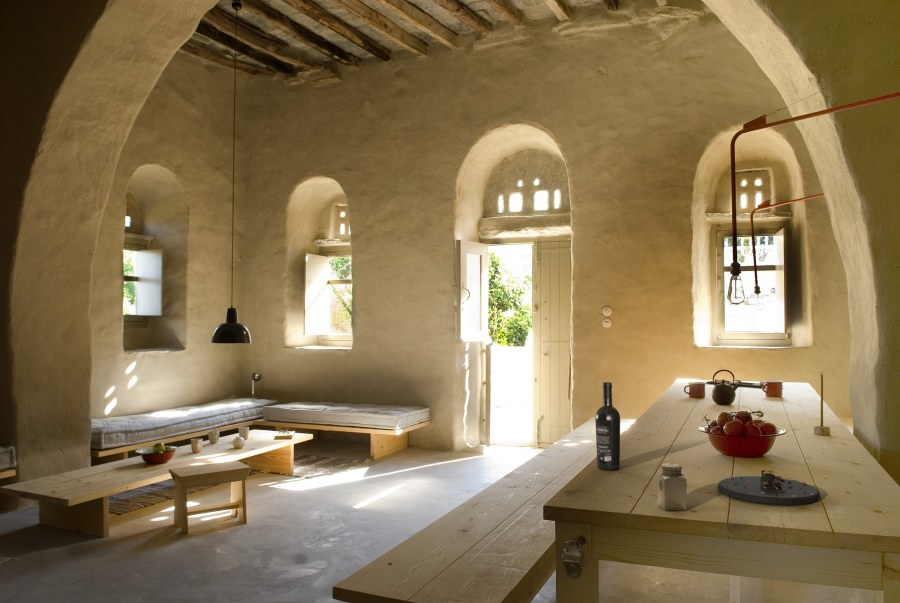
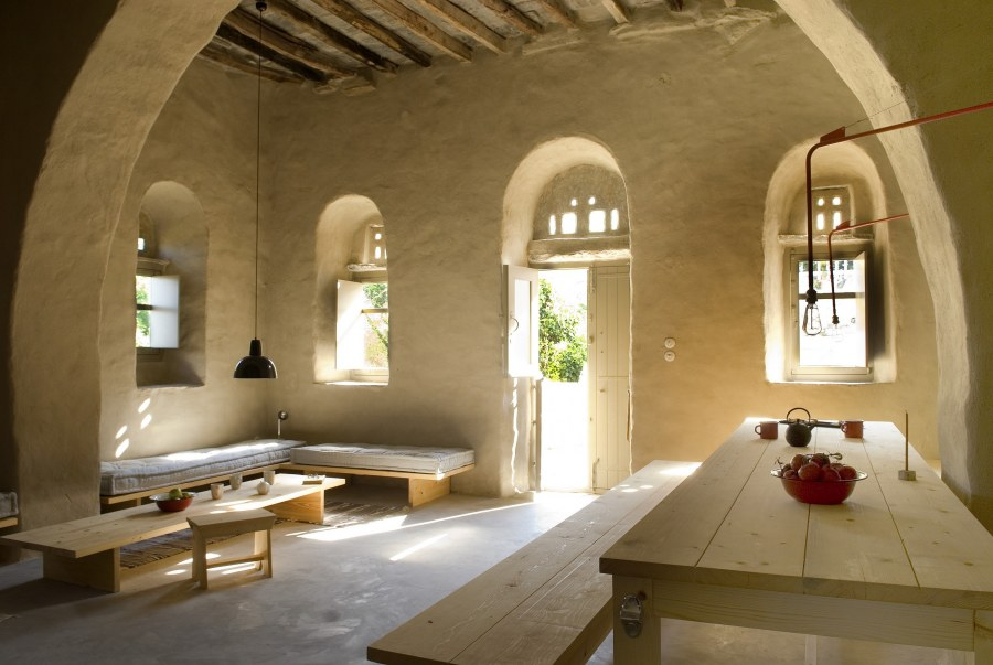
- wine bottle (607, 425)
- plate (767, 482)
- salt shaker (672, 485)
